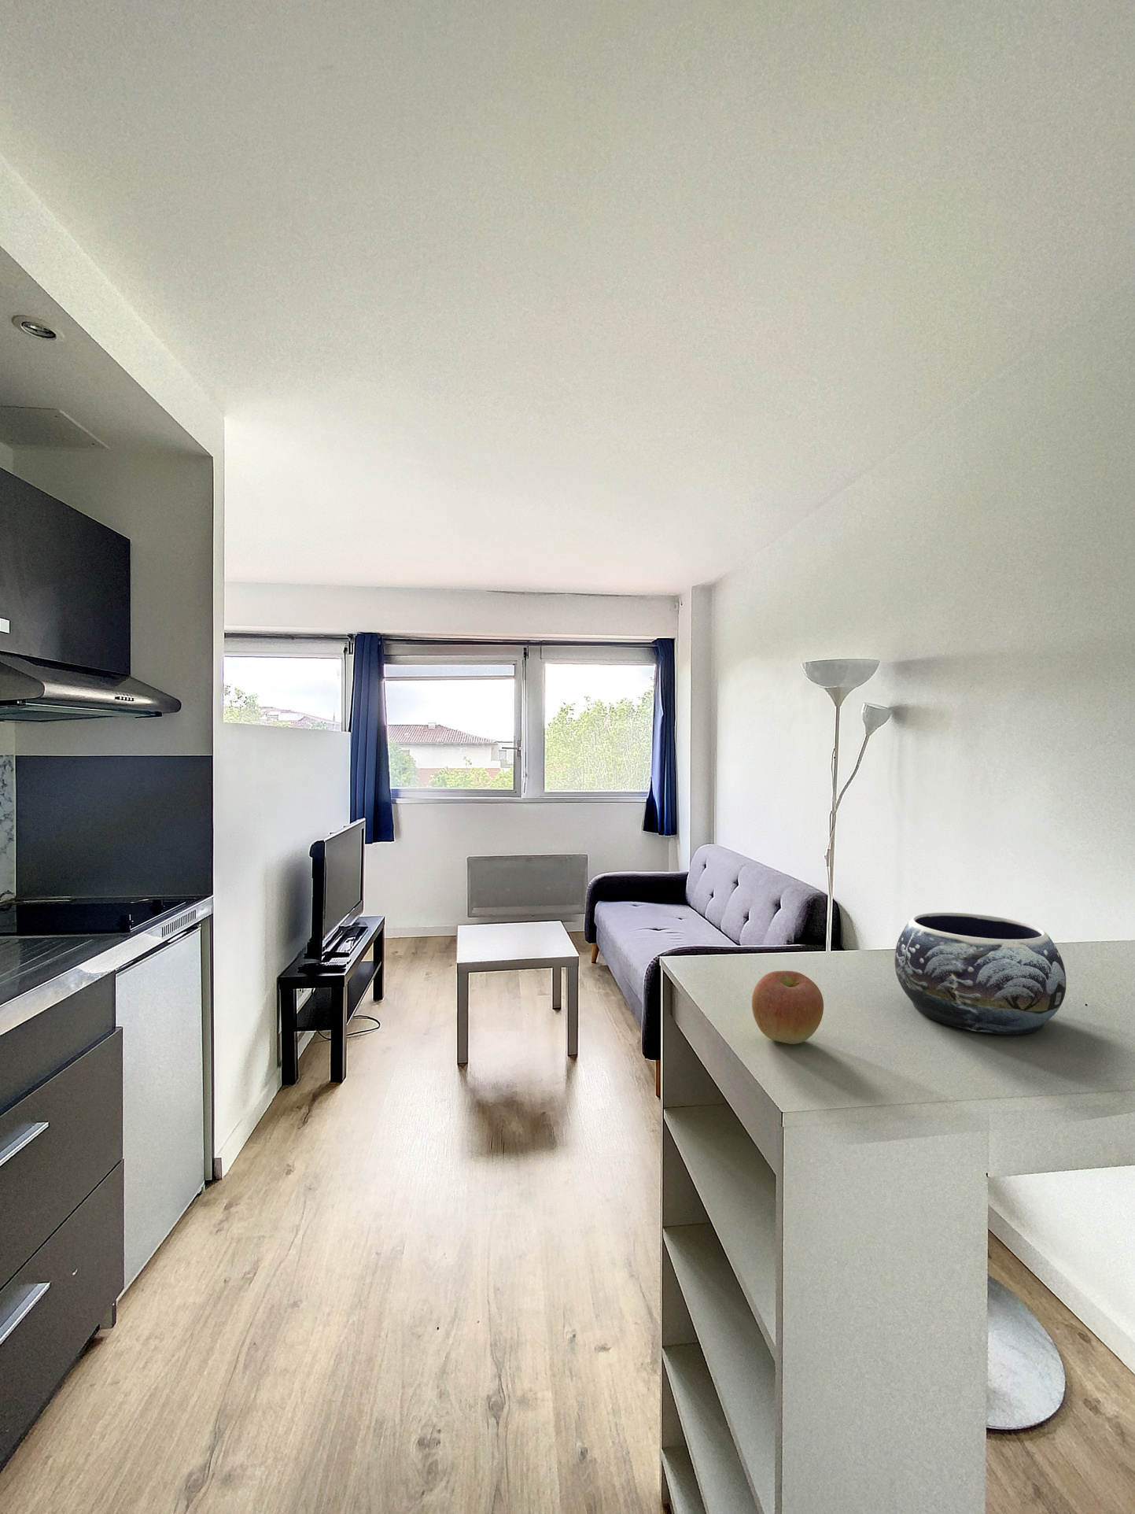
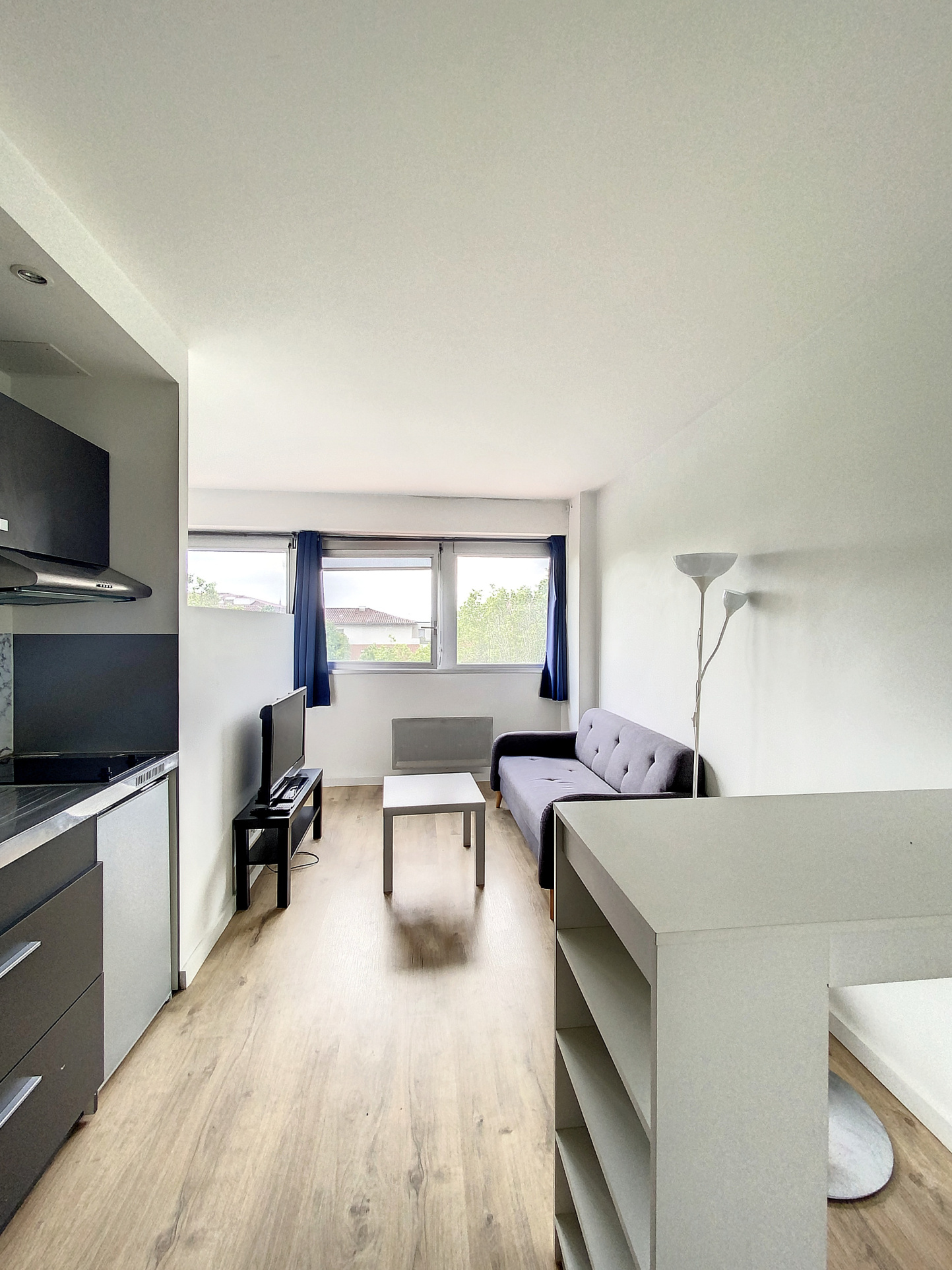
- apple (787, 1006)
- decorative bowl (975, 969)
